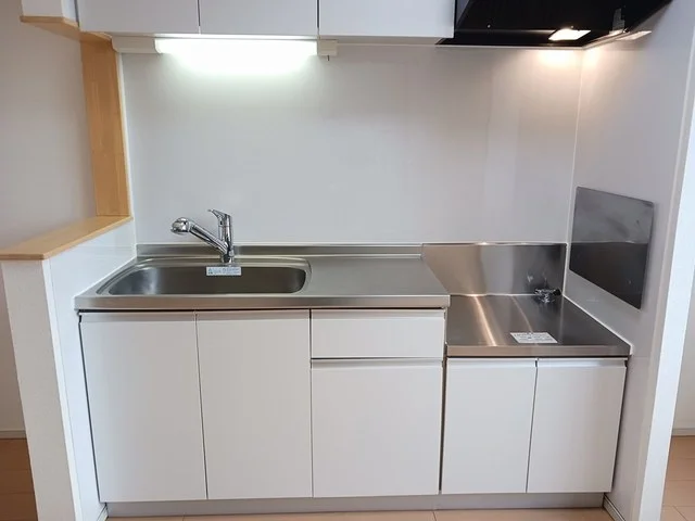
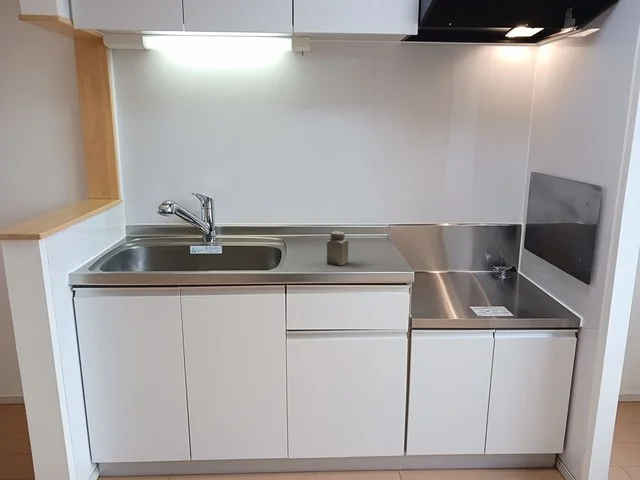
+ salt shaker (337, 247)
